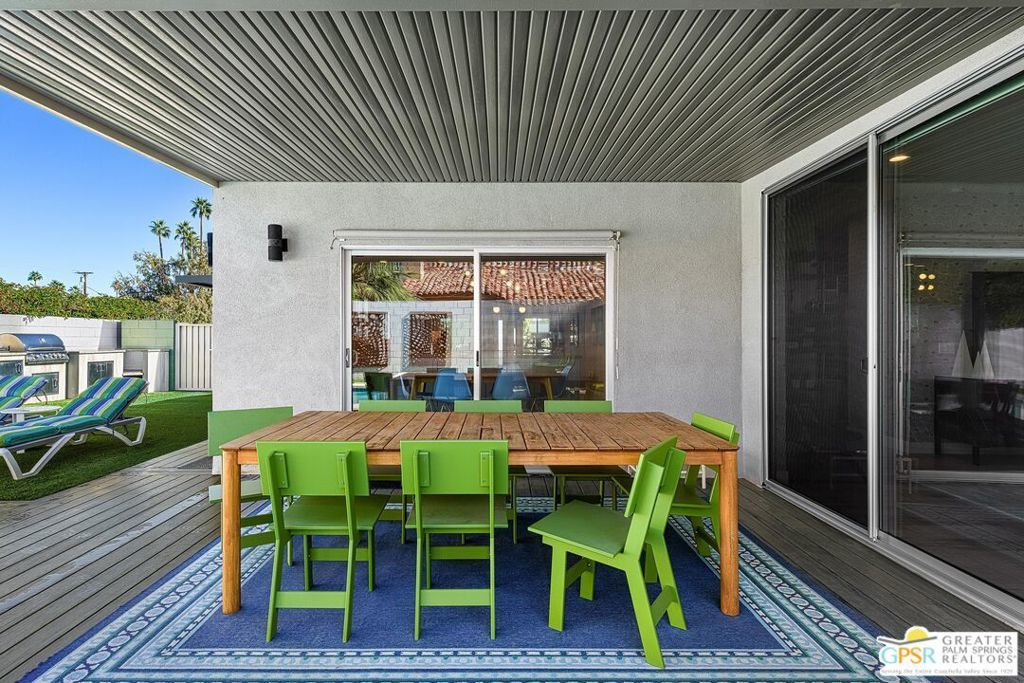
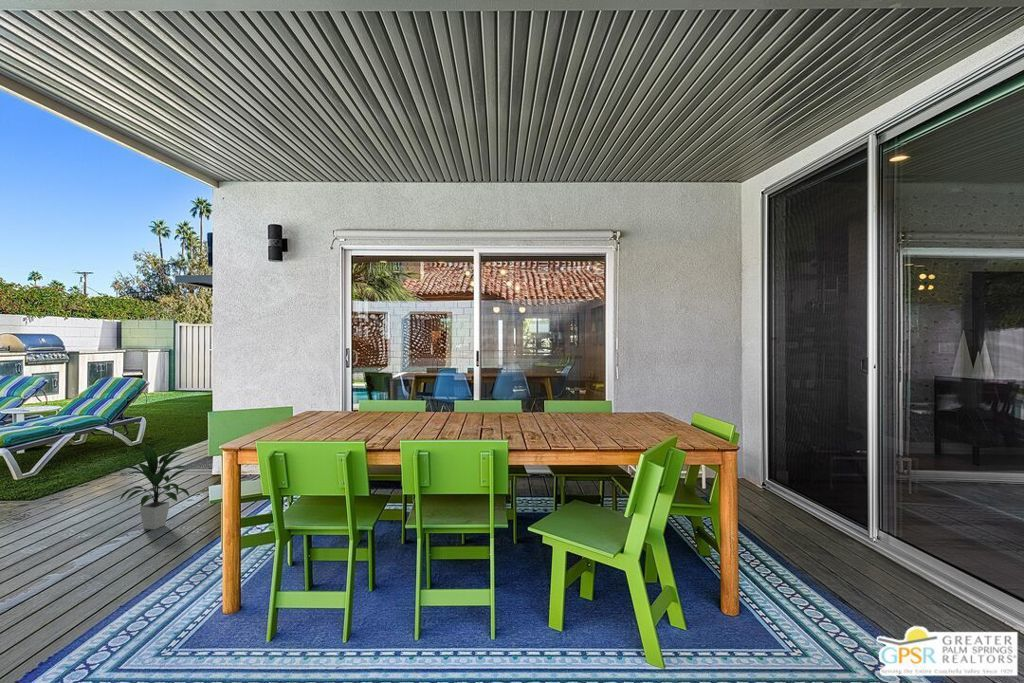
+ indoor plant (158, 484)
